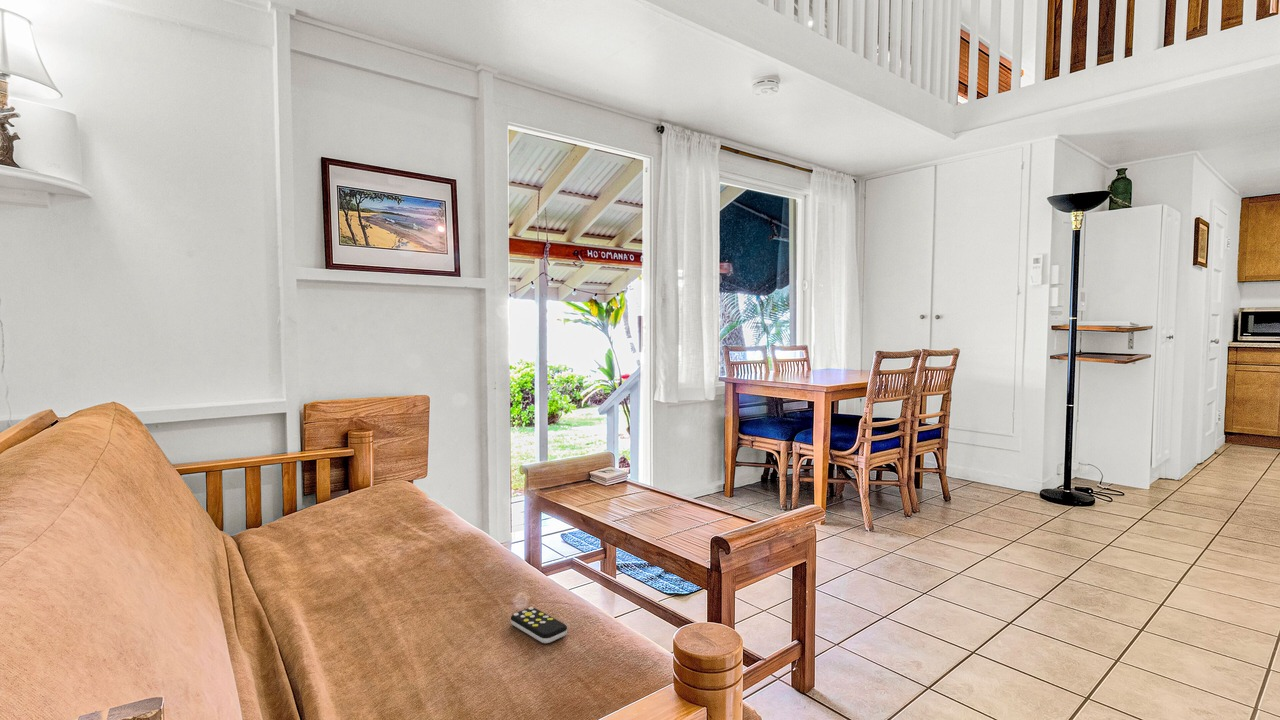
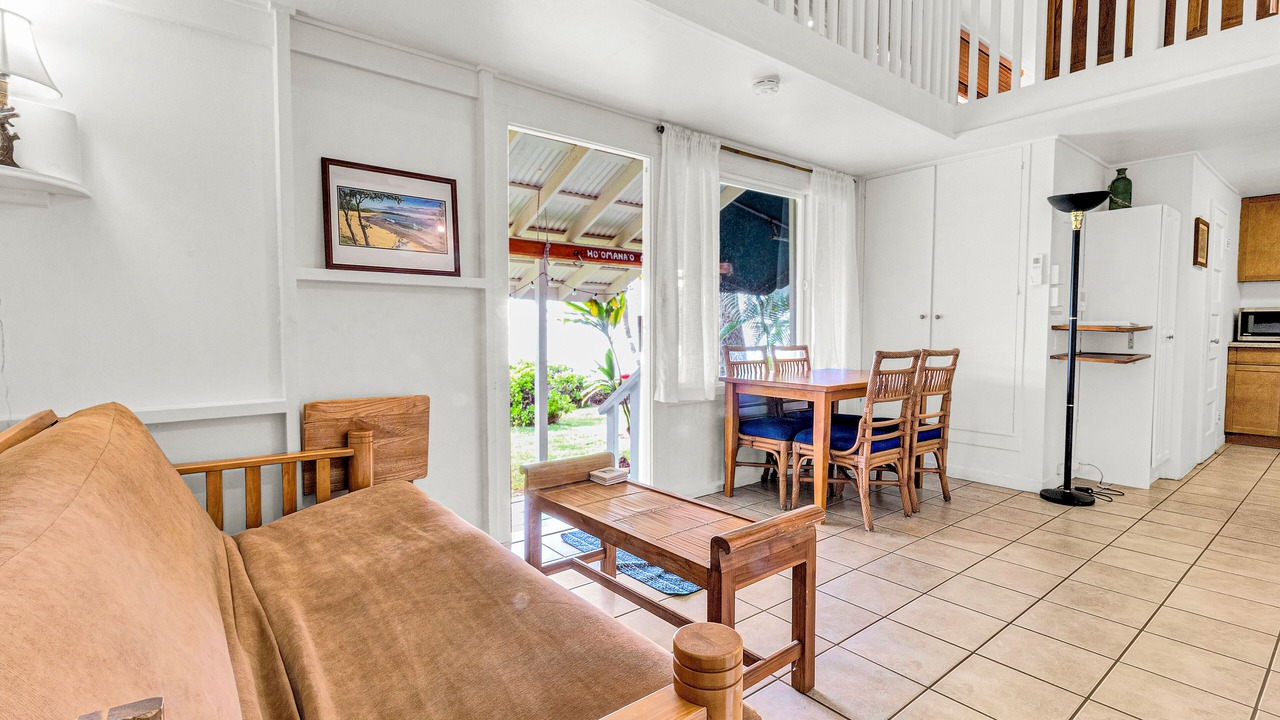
- remote control (538, 624)
